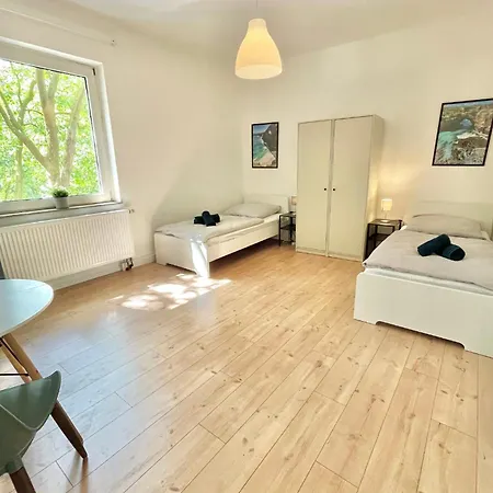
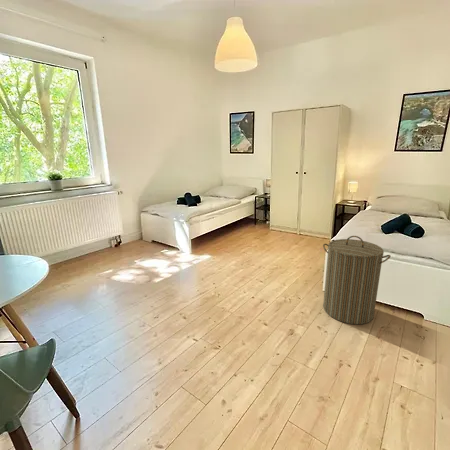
+ laundry hamper (351, 274)
